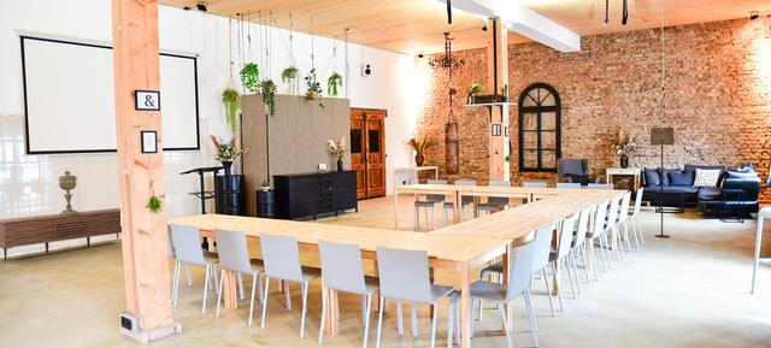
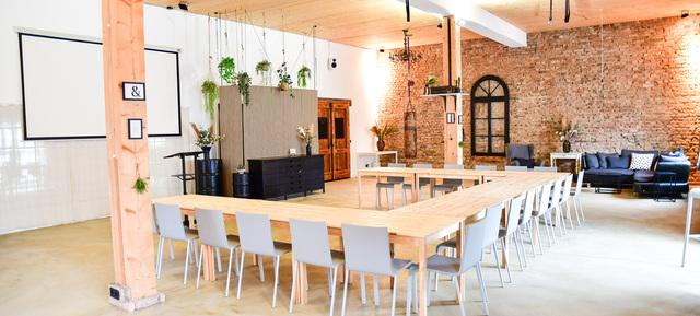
- decorative urn (67, 191)
- sideboard (66, 231)
- floor lamp (661, 182)
